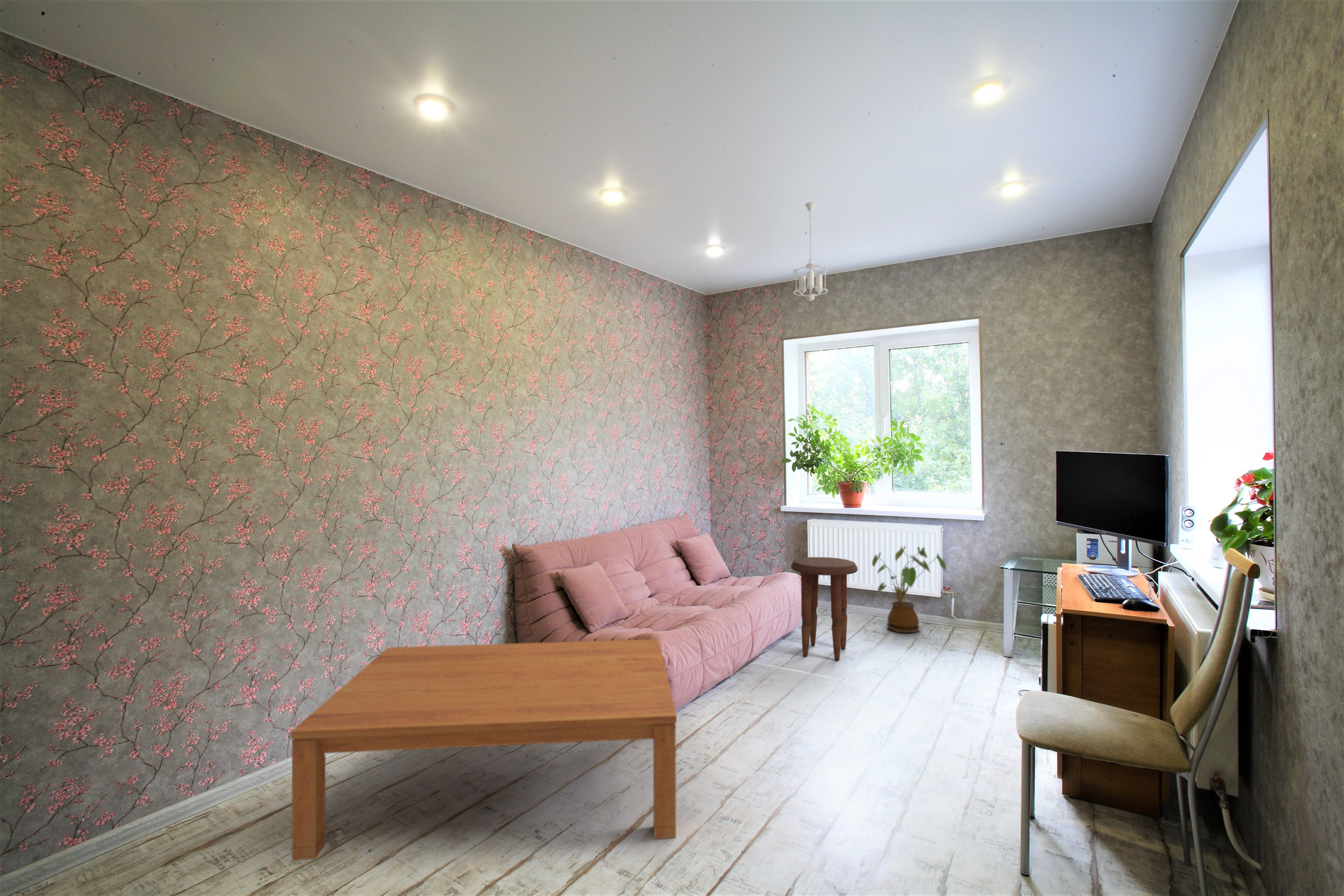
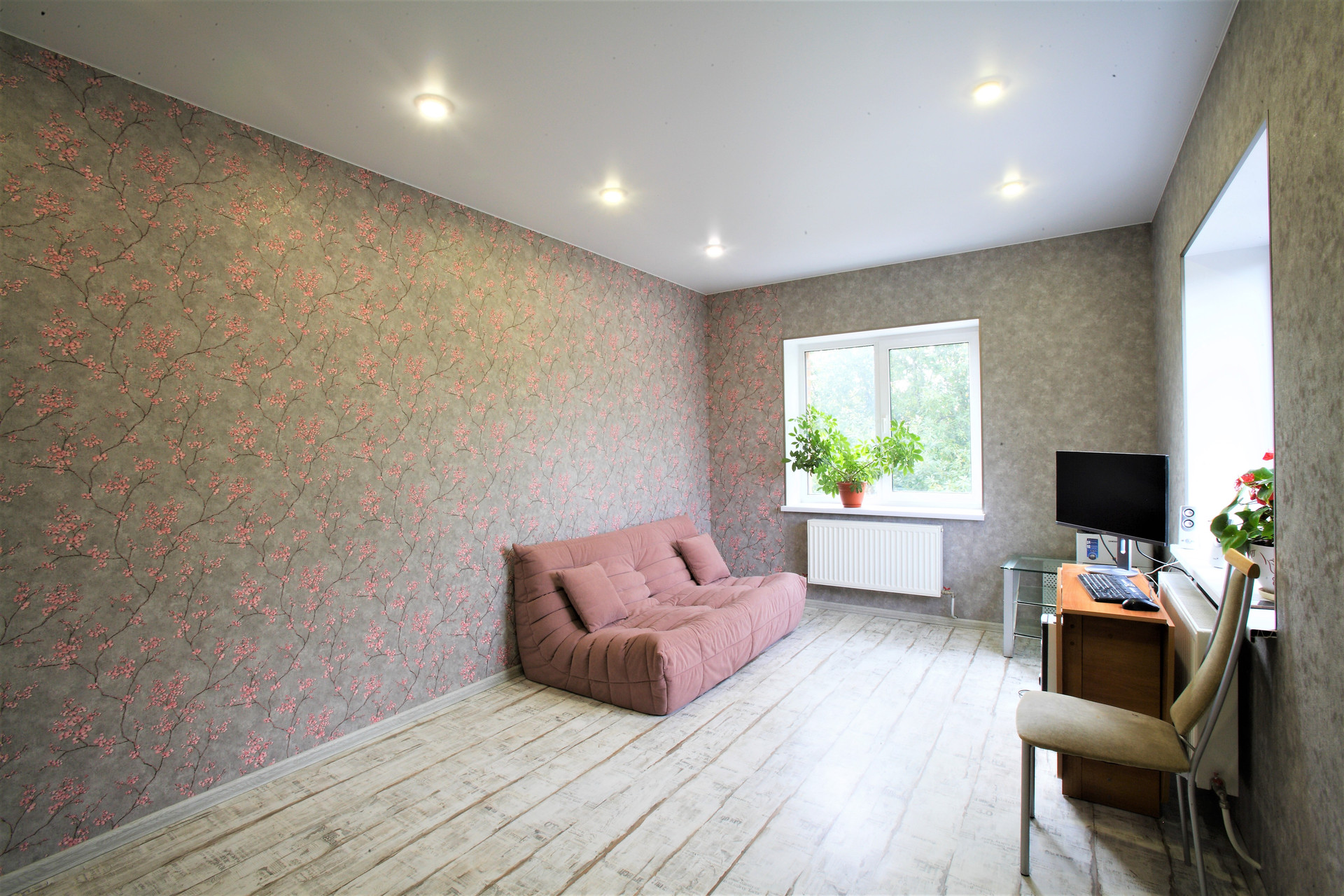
- house plant (906, 589)
- side table (817, 606)
- pendant light (810, 253)
- coffee table (510, 728)
